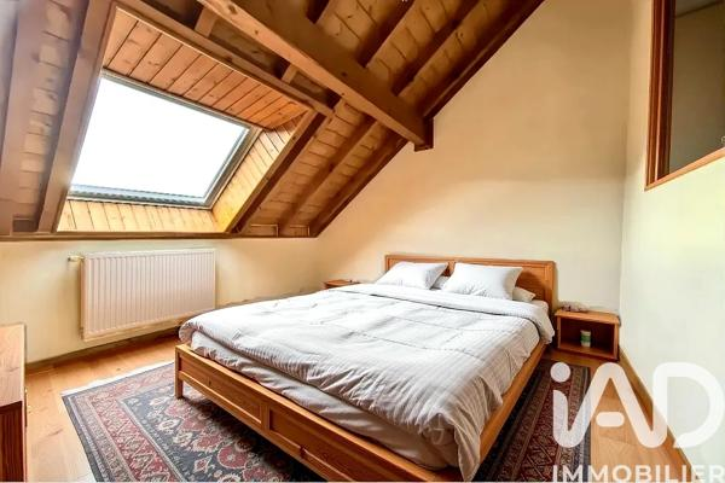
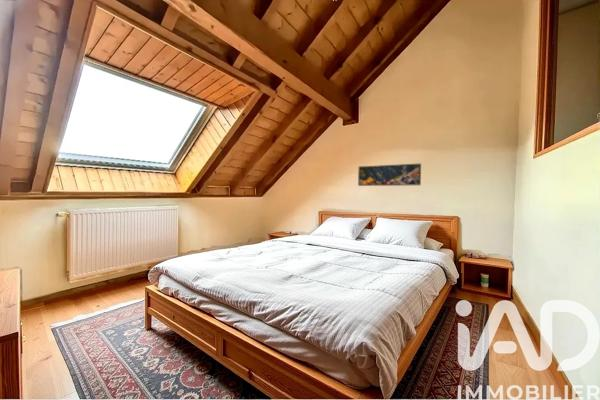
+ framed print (387, 175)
